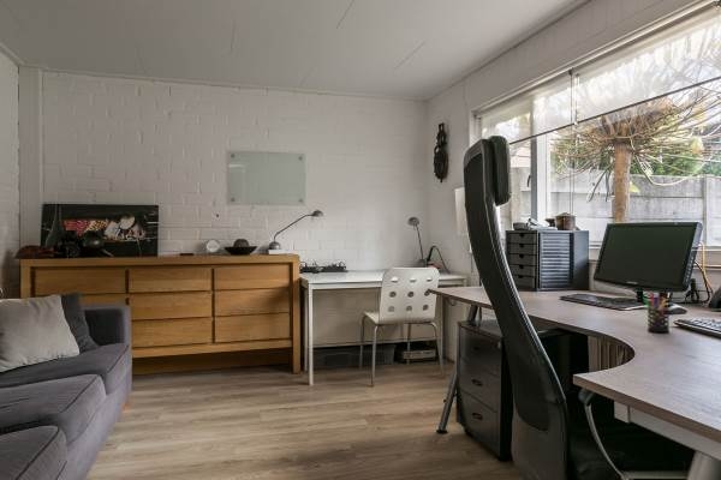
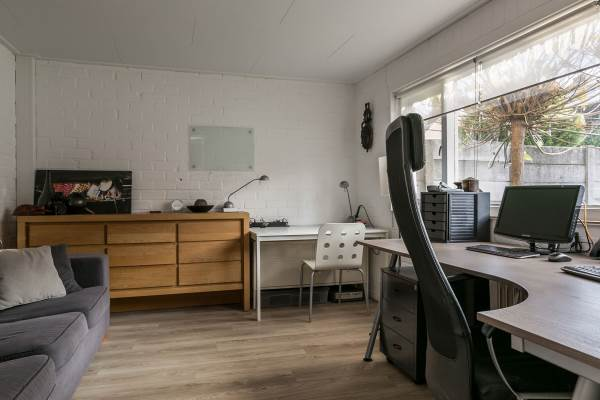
- pen holder (655, 312)
